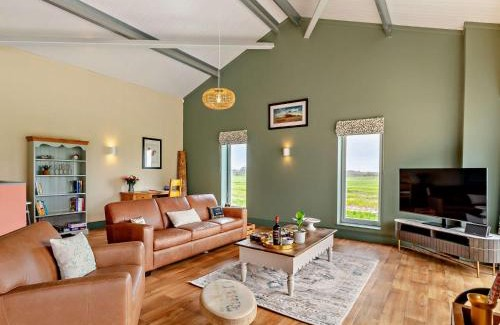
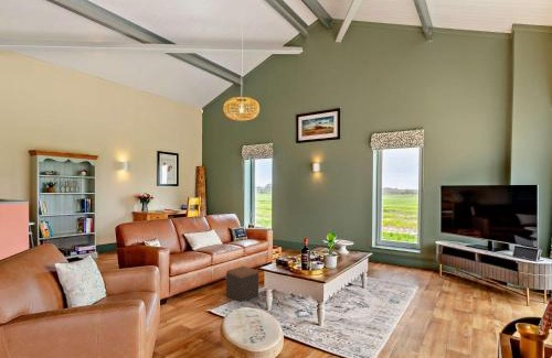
+ footstool (242, 282)
